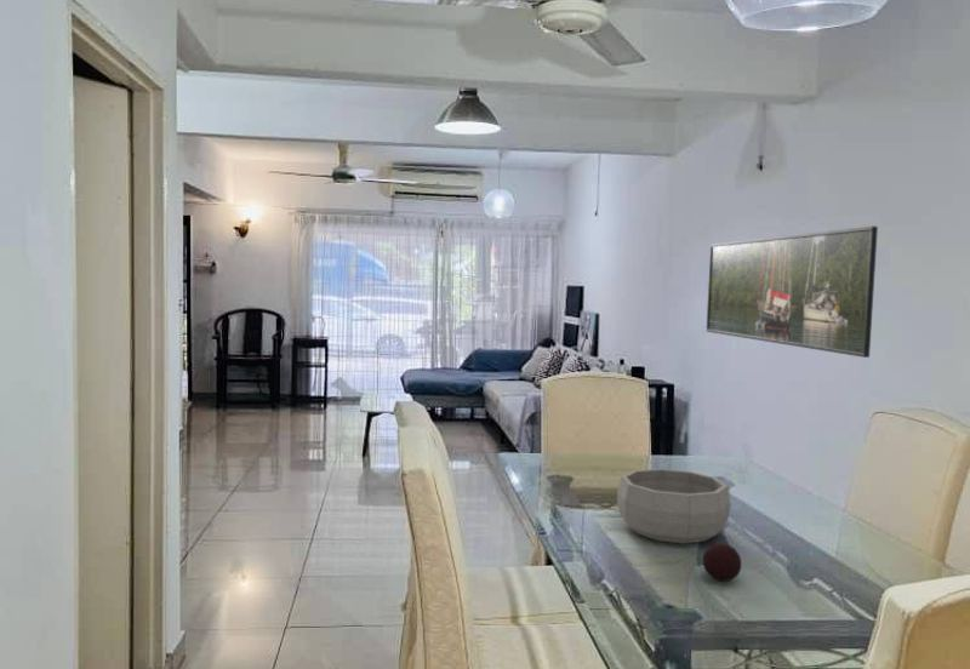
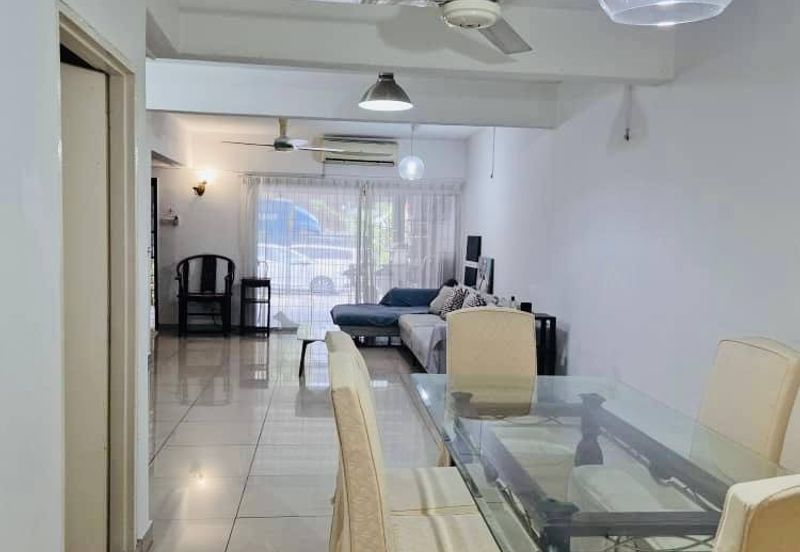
- decorative ball (721, 561)
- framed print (774, 290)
- decorative bowl (672, 505)
